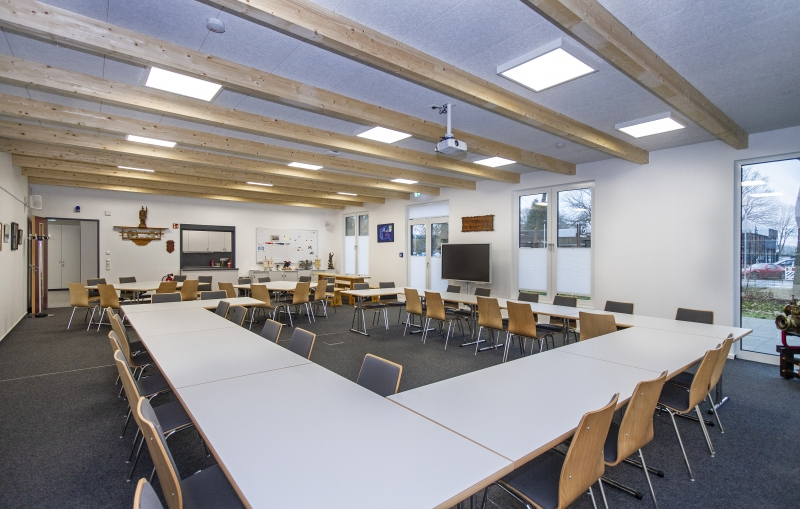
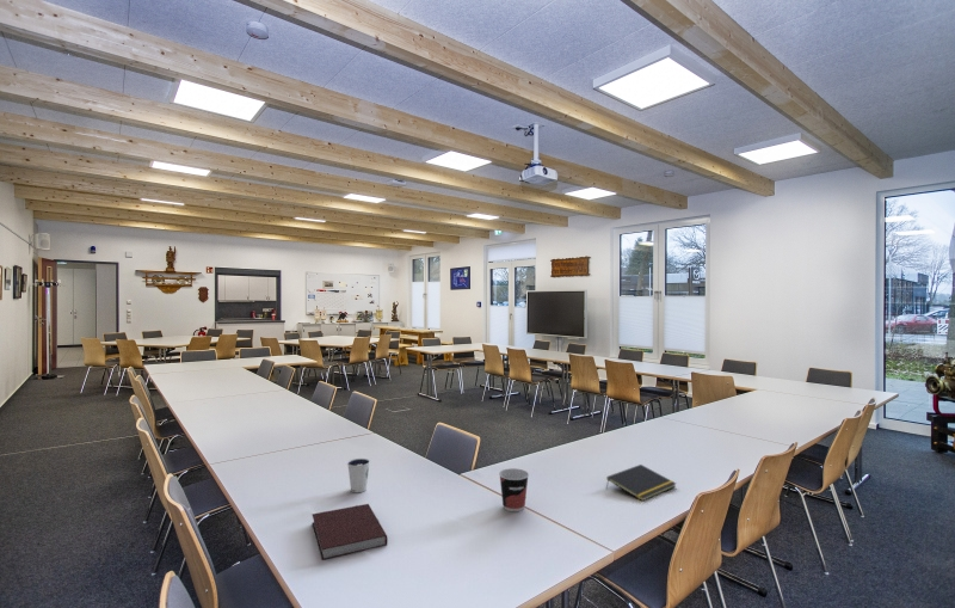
+ notepad (641, 481)
+ dixie cup (358, 475)
+ cup (513, 490)
+ notebook (347, 528)
